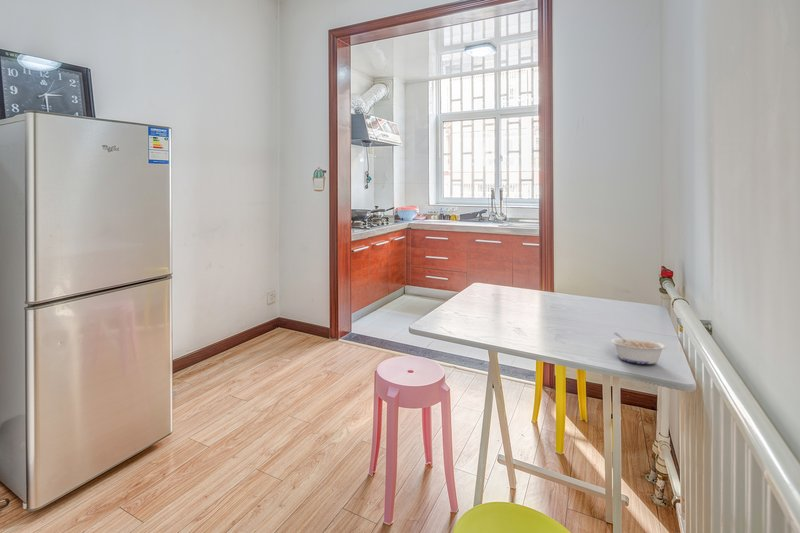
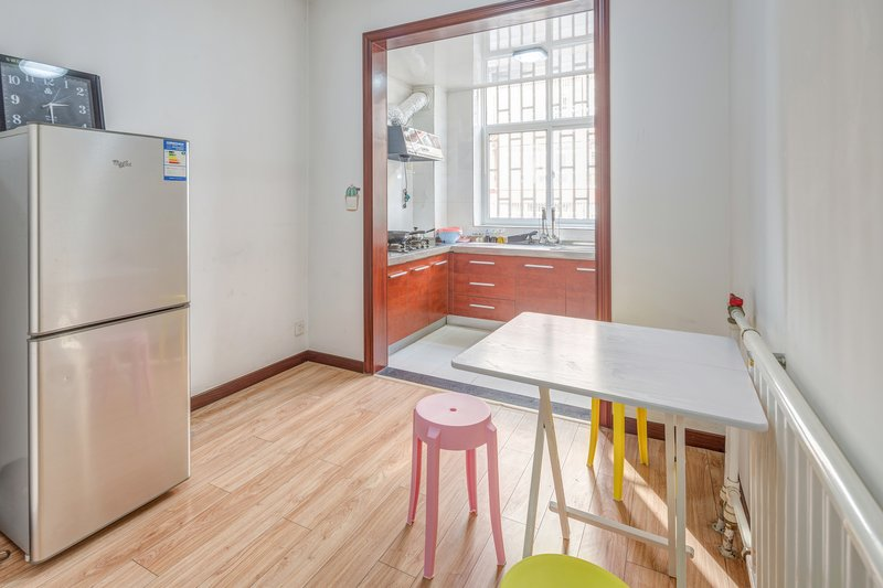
- legume (635, 349)
